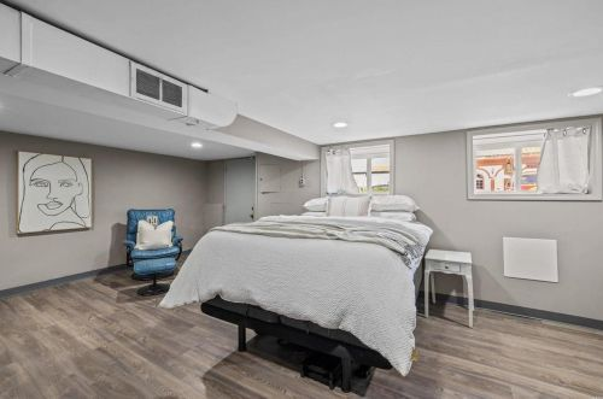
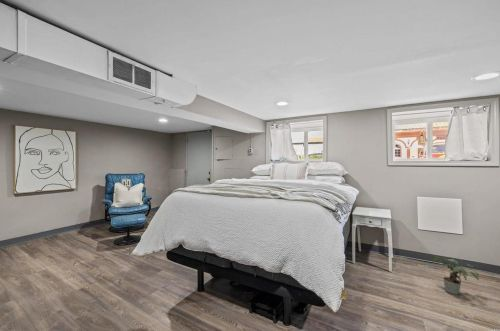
+ potted plant (457, 276)
